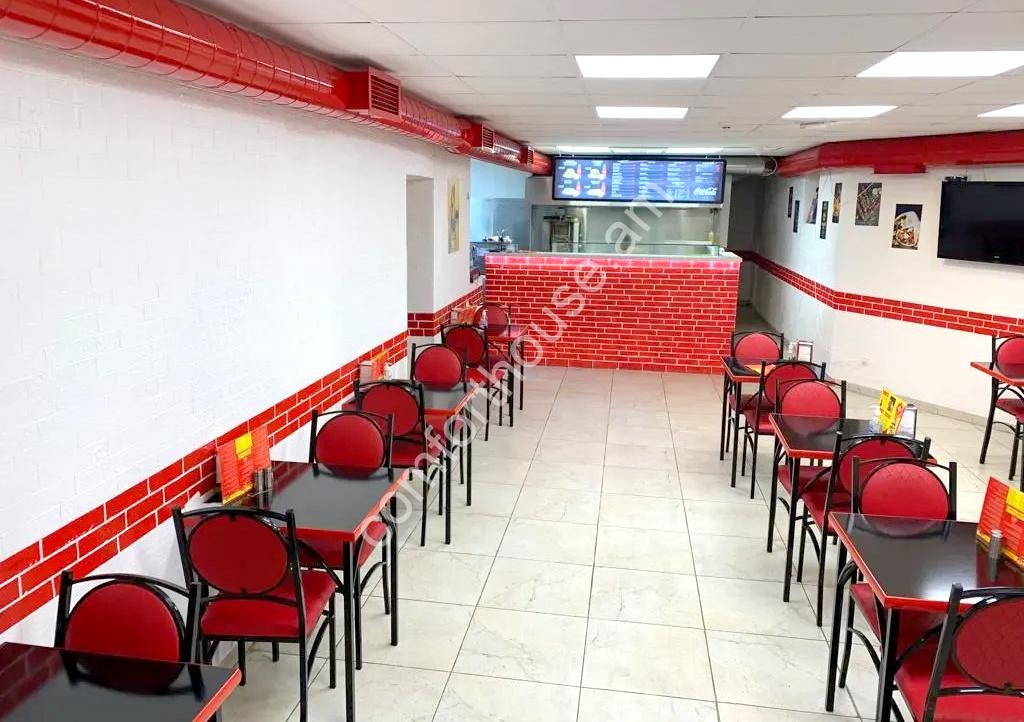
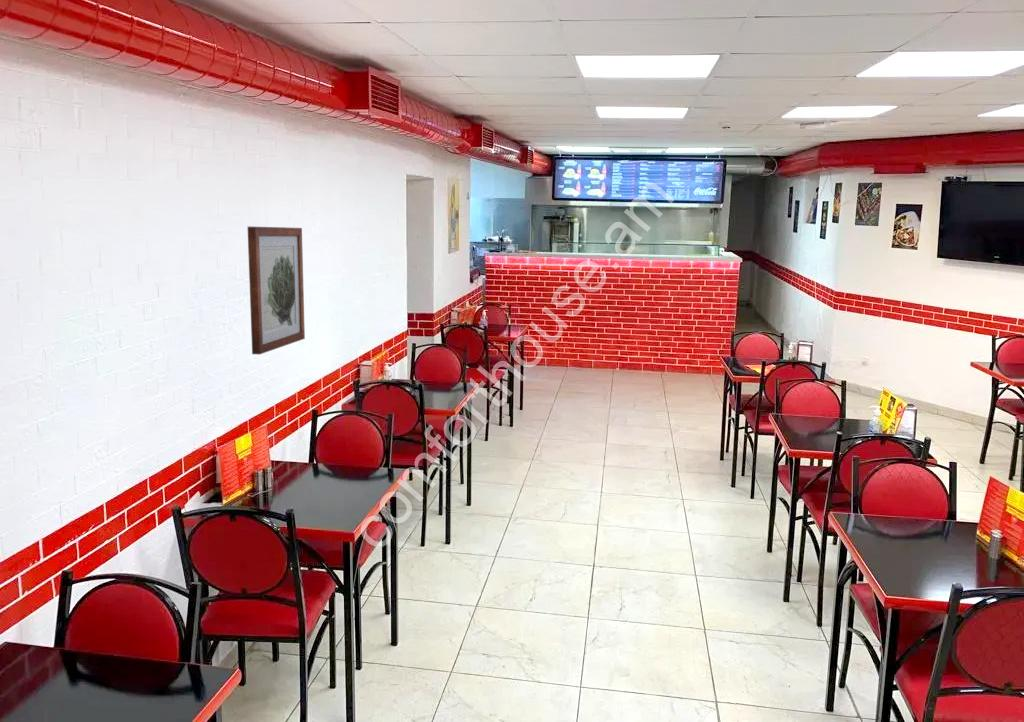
+ wall art (278, 287)
